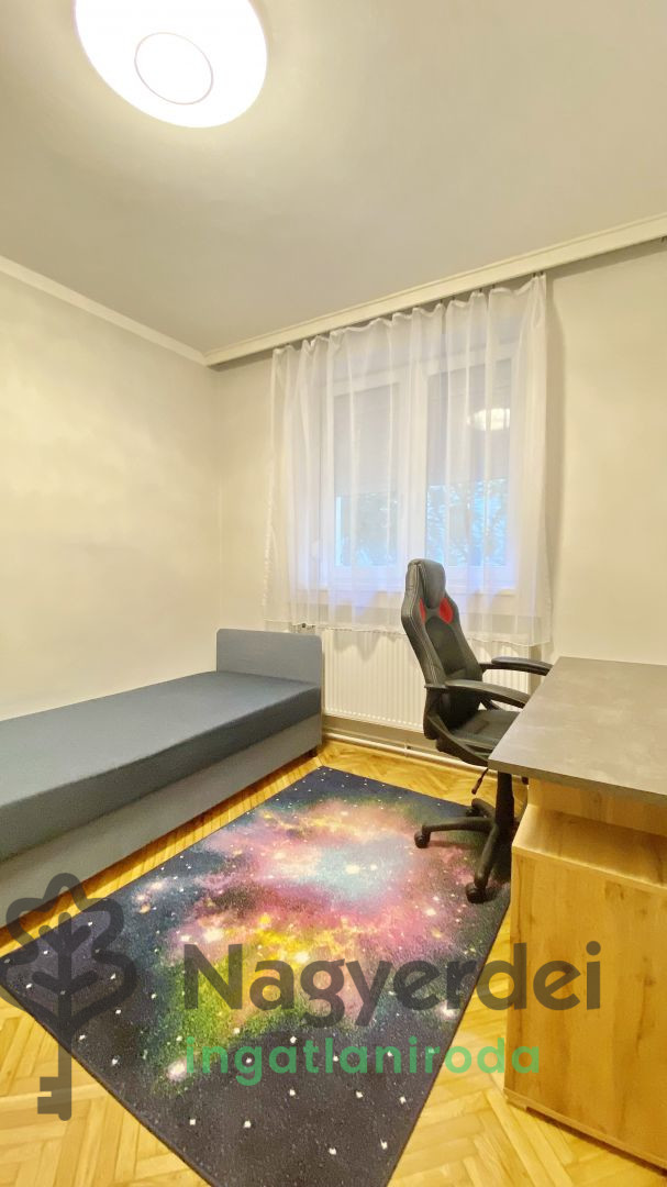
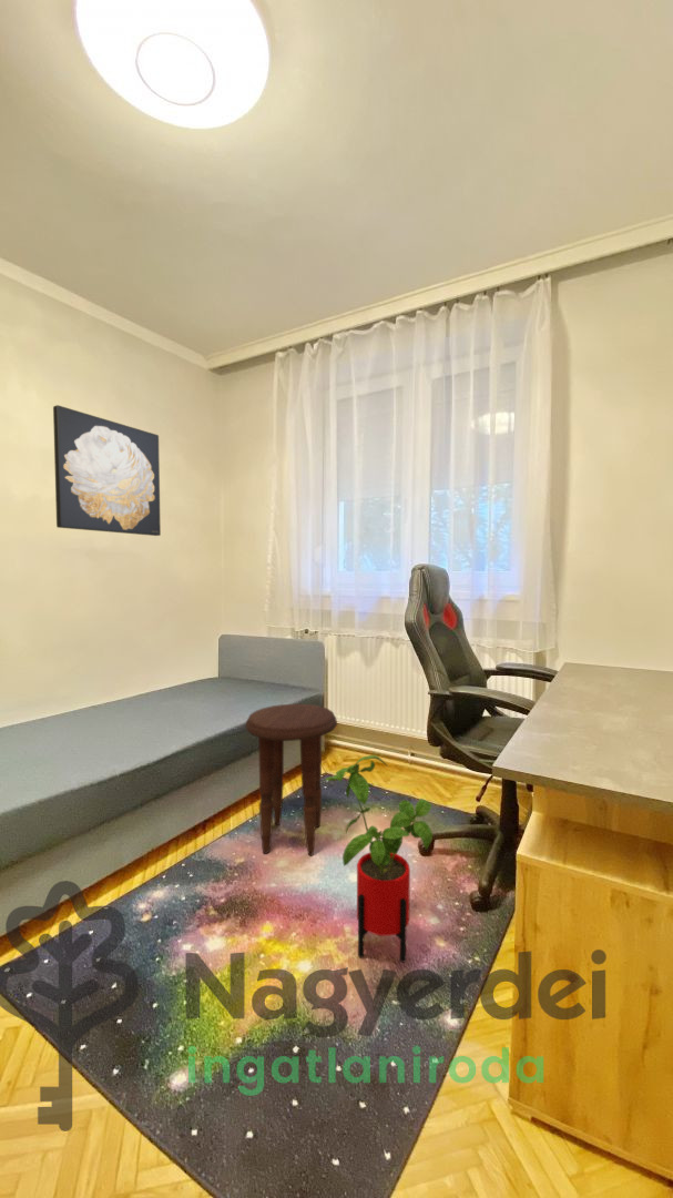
+ side table (283, 774)
+ house plant (380, 851)
+ wall art (111, 477)
